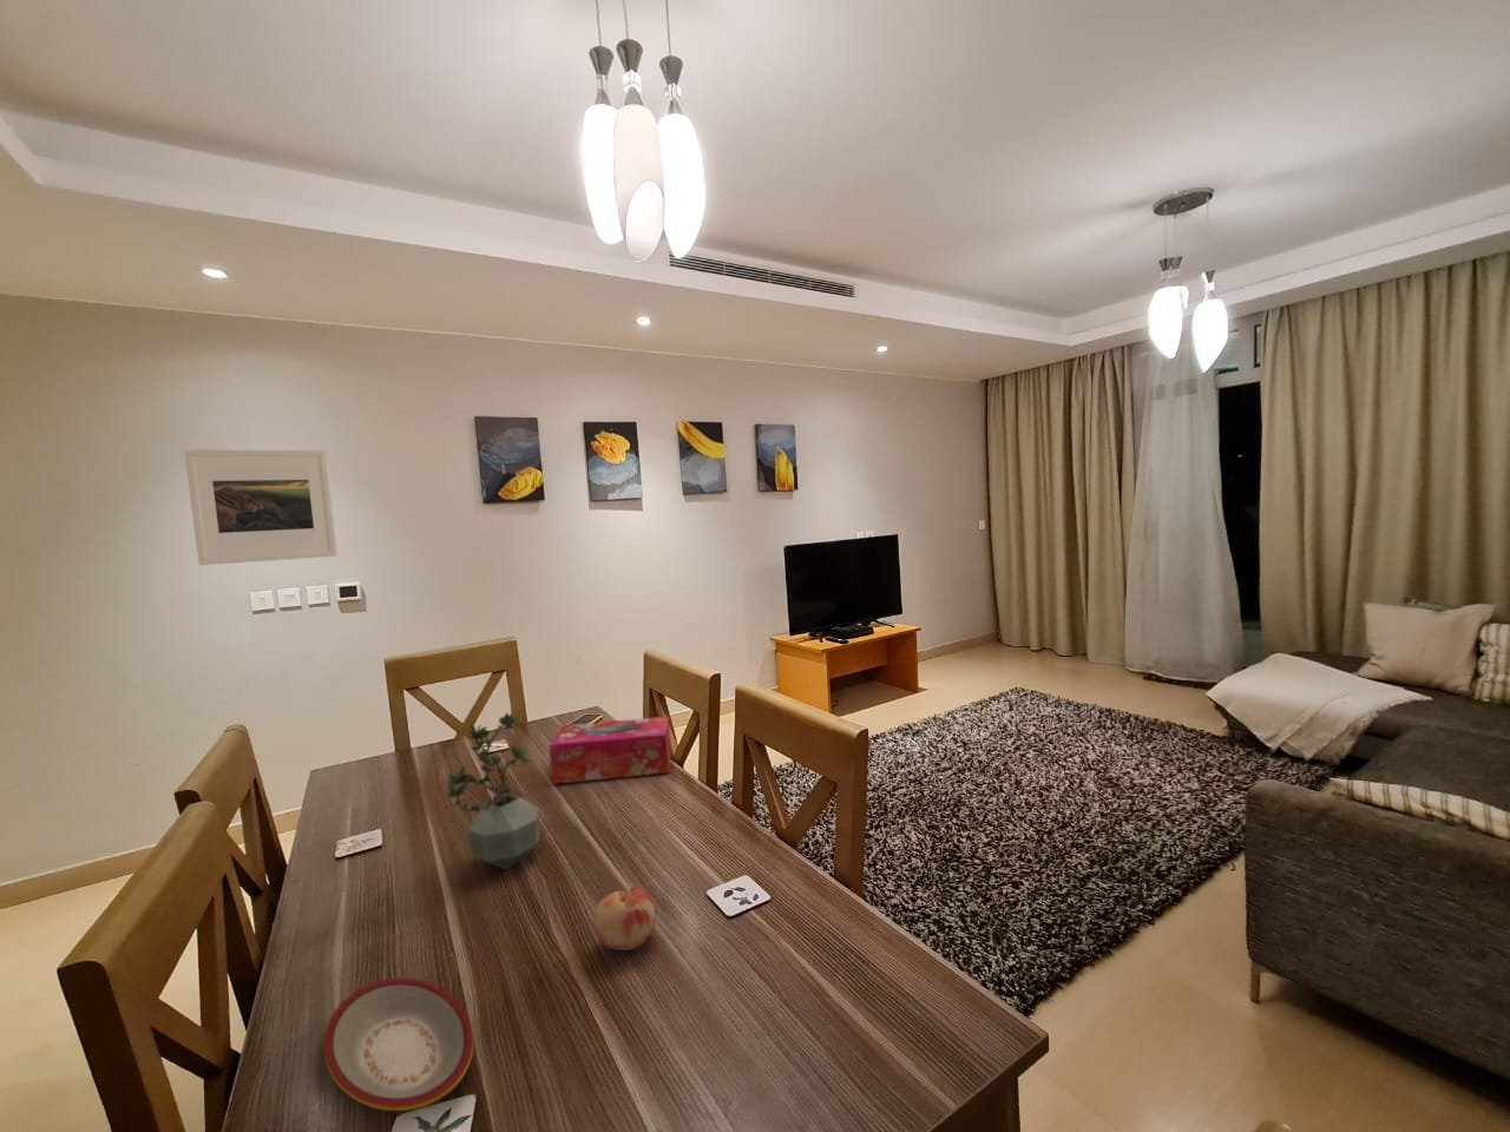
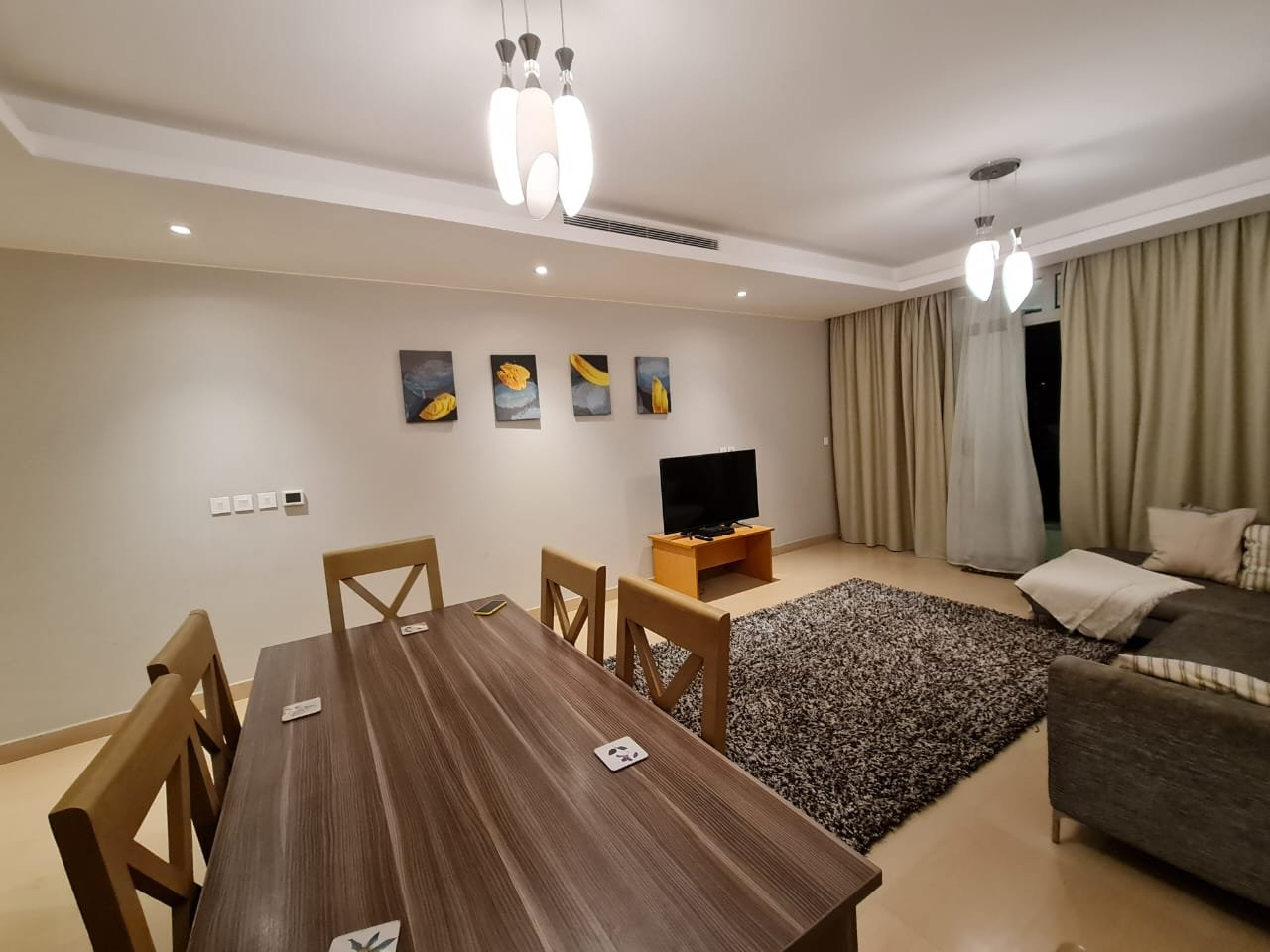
- plate (398, 1043)
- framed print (264, 504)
- tissue box (614, 748)
- potted plant (492, 790)
- fruit (624, 919)
